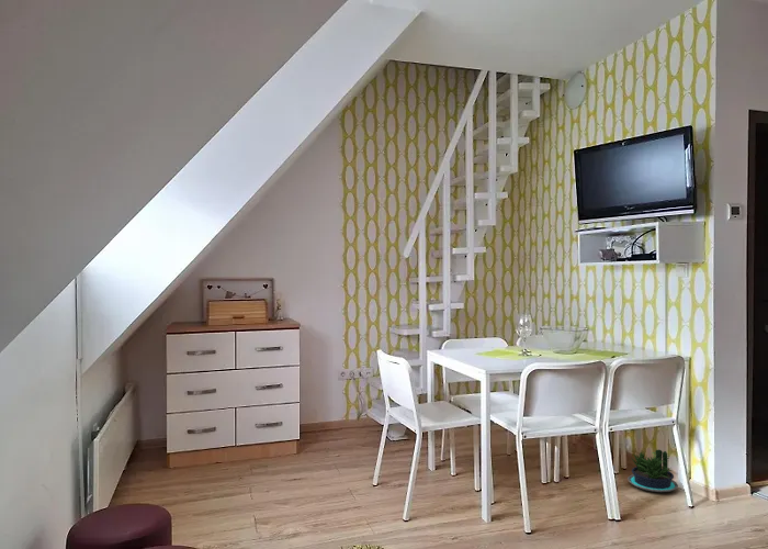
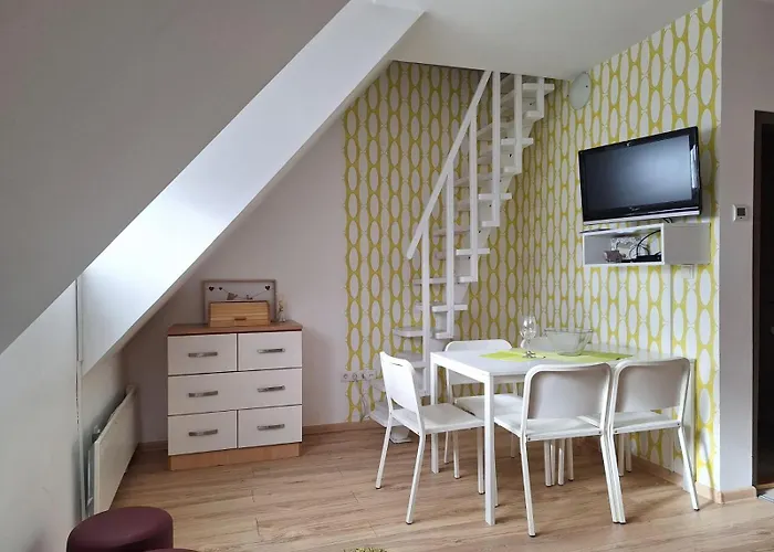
- potted plant (653, 469)
